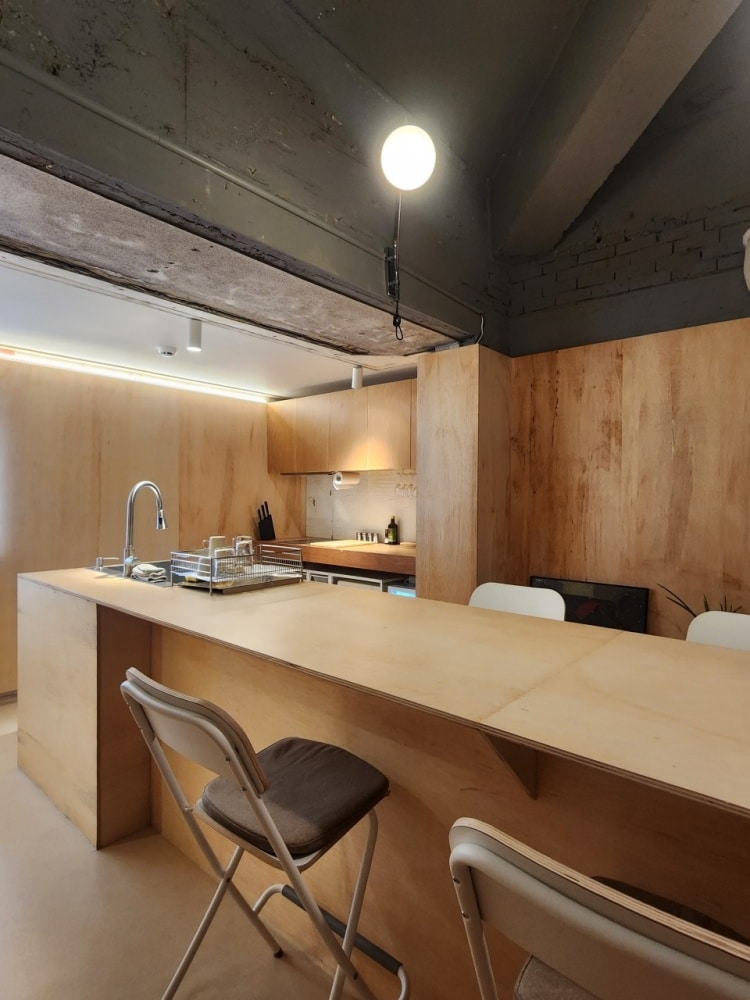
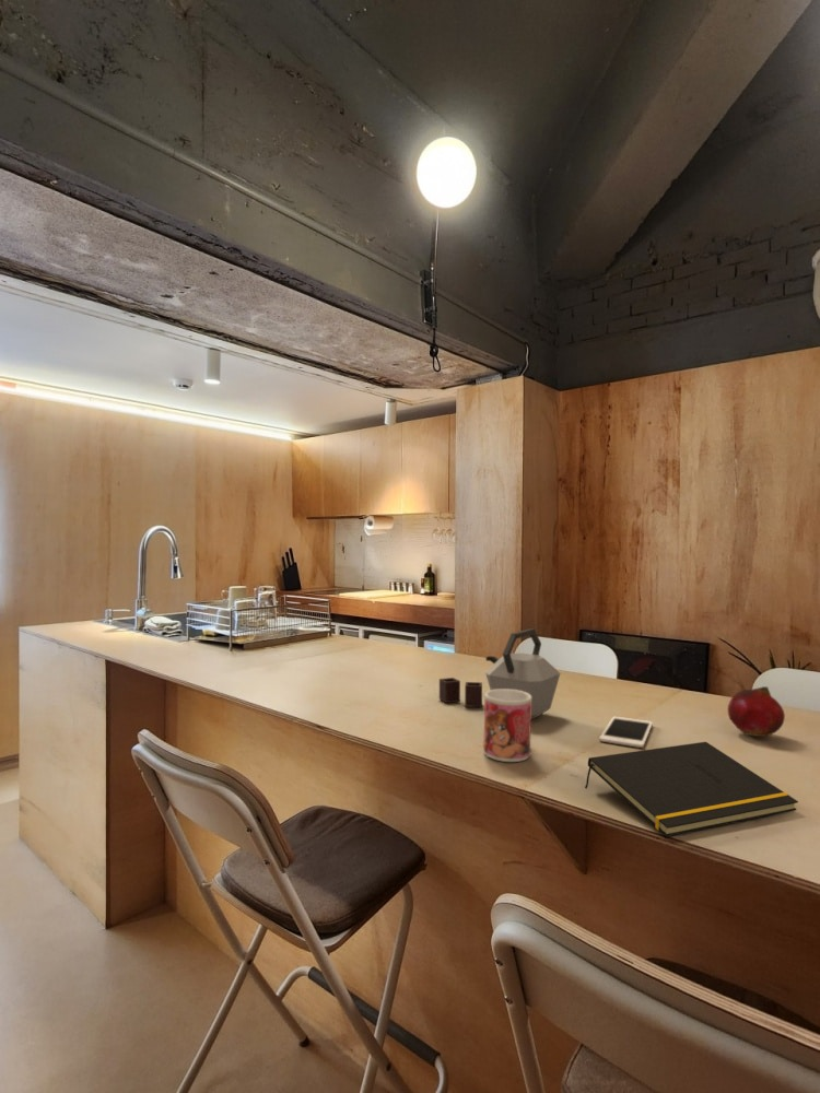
+ notepad (688, 783)
+ kettle (492, 668)
+ cell phone (626, 730)
+ fruit (754, 709)
+ mug (513, 721)
